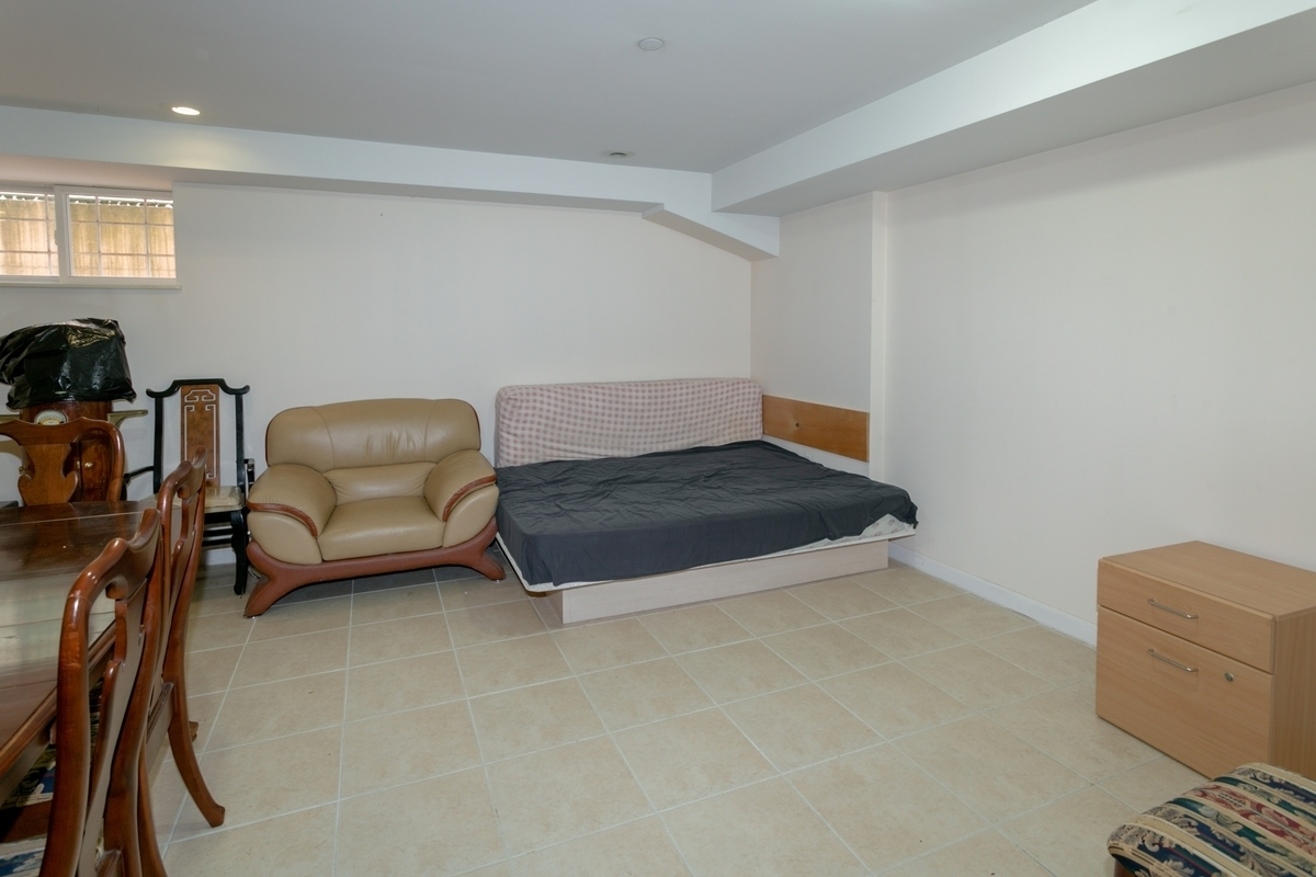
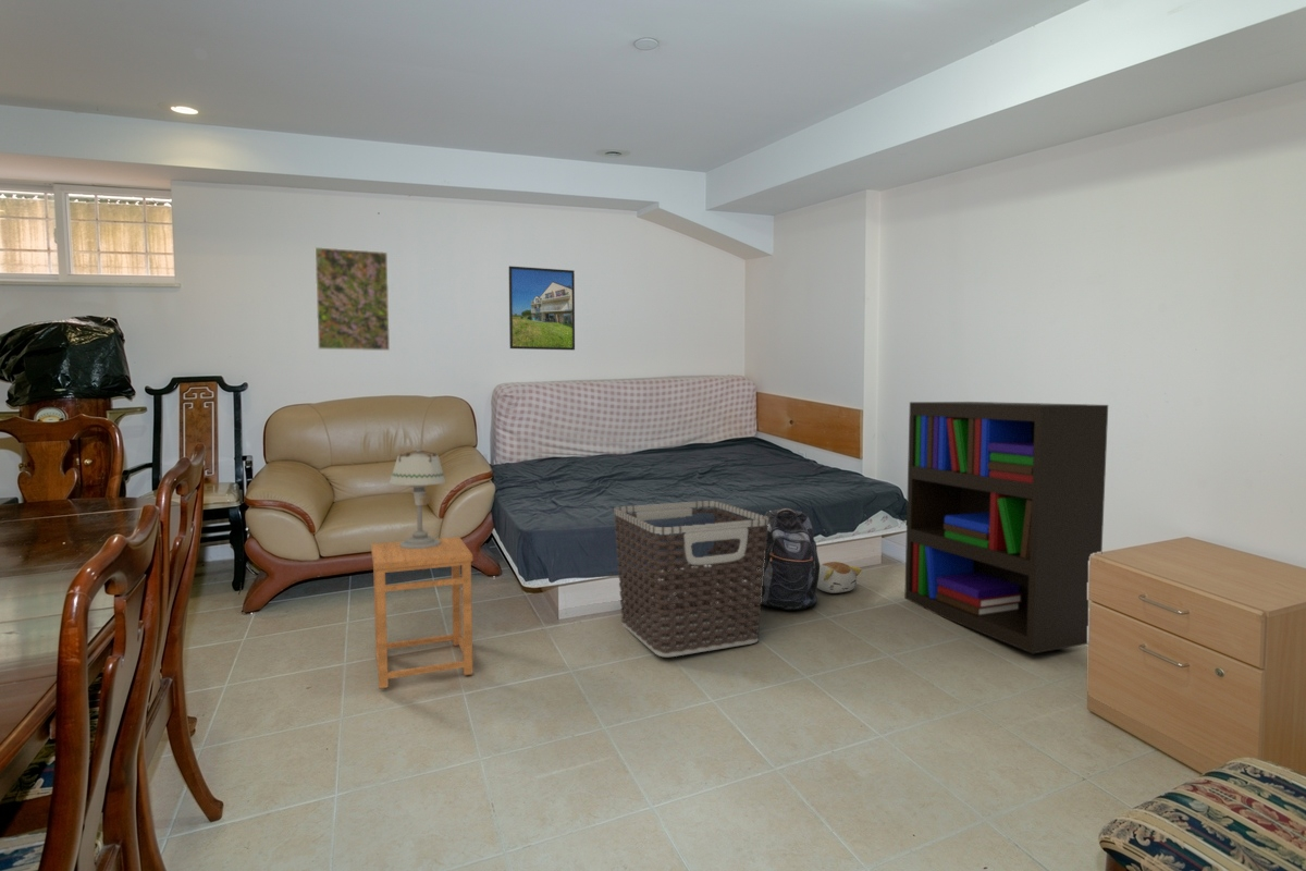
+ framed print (542, 308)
+ plush toy (830, 575)
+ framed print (353, 299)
+ table lamp (418, 495)
+ side table (416, 588)
+ backpack (786, 555)
+ bookshelf (996, 513)
+ clothes hamper (688, 572)
